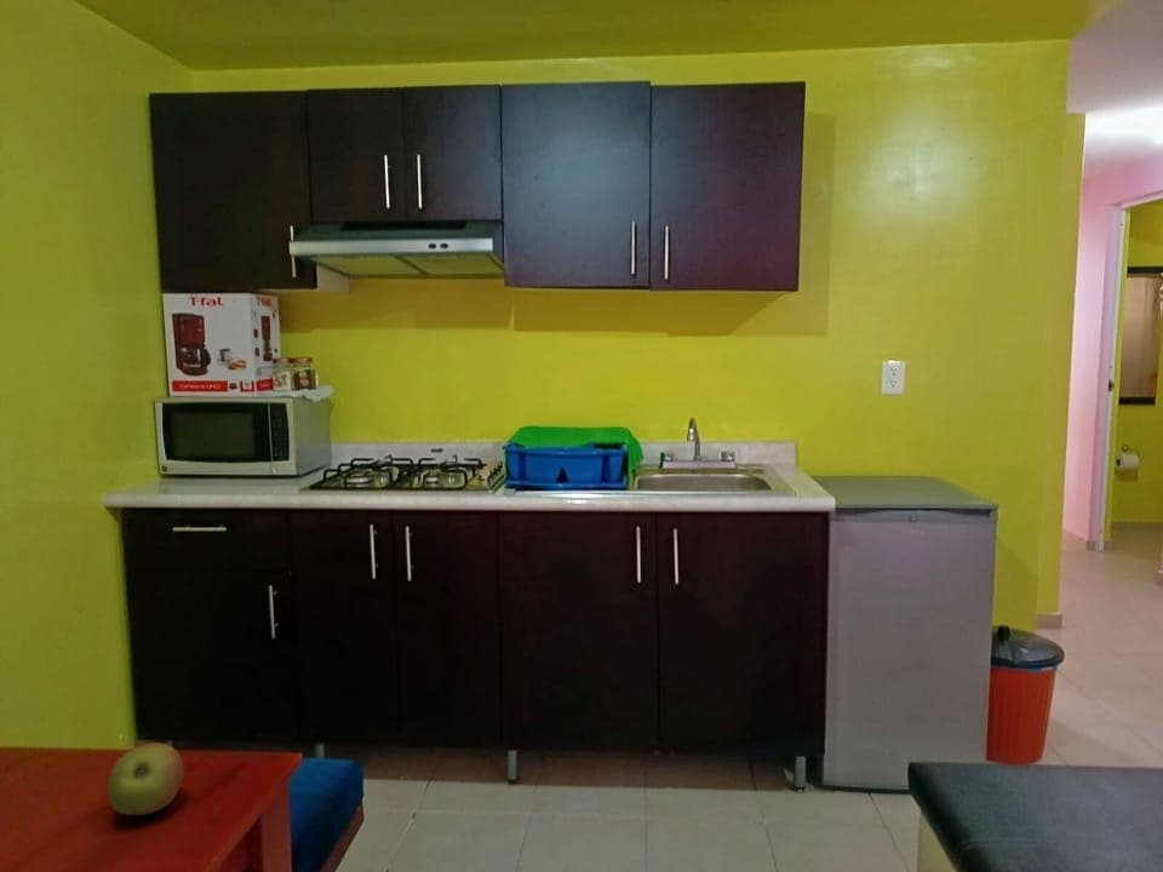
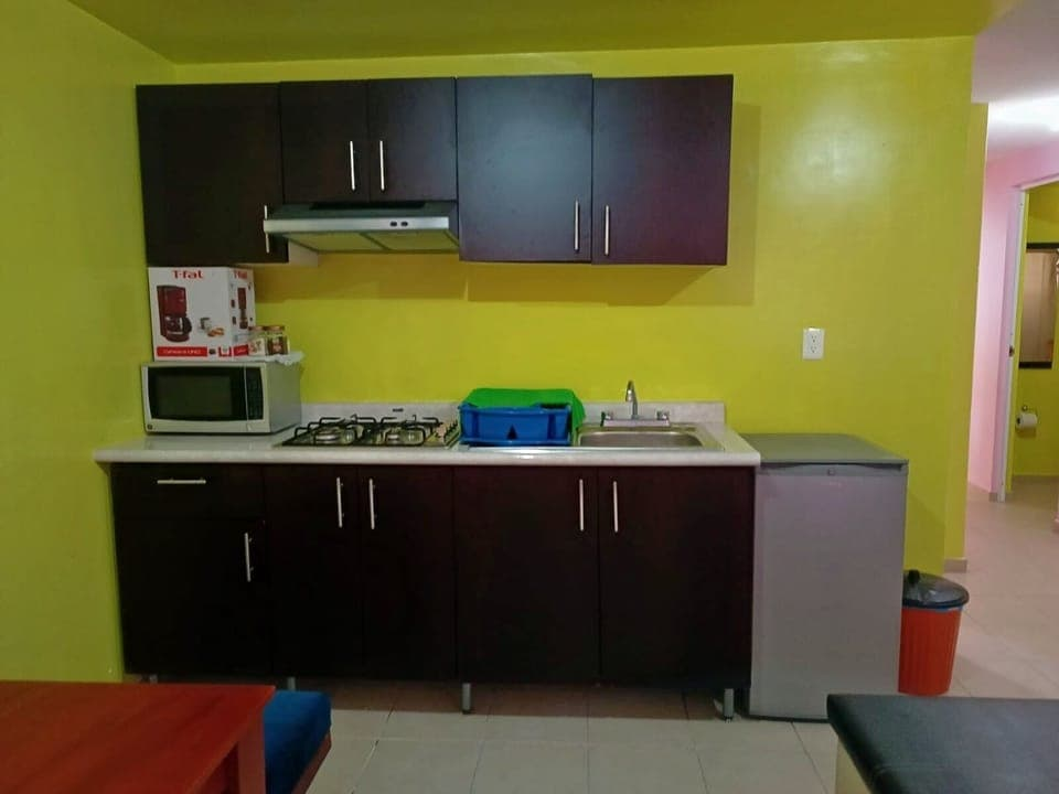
- apple (144, 779)
